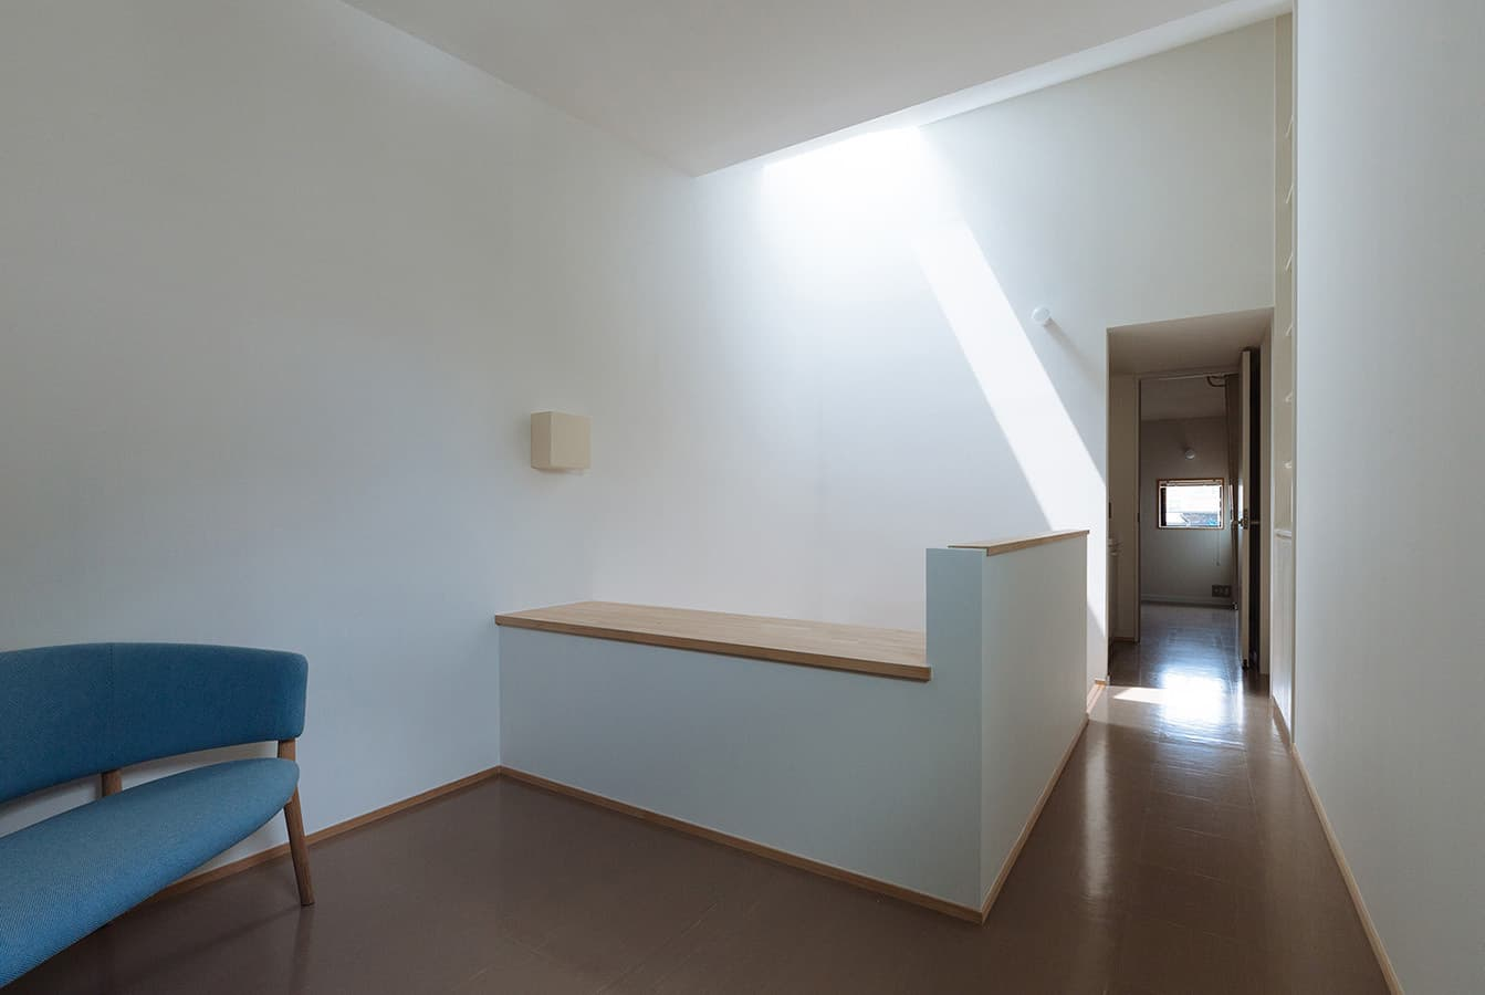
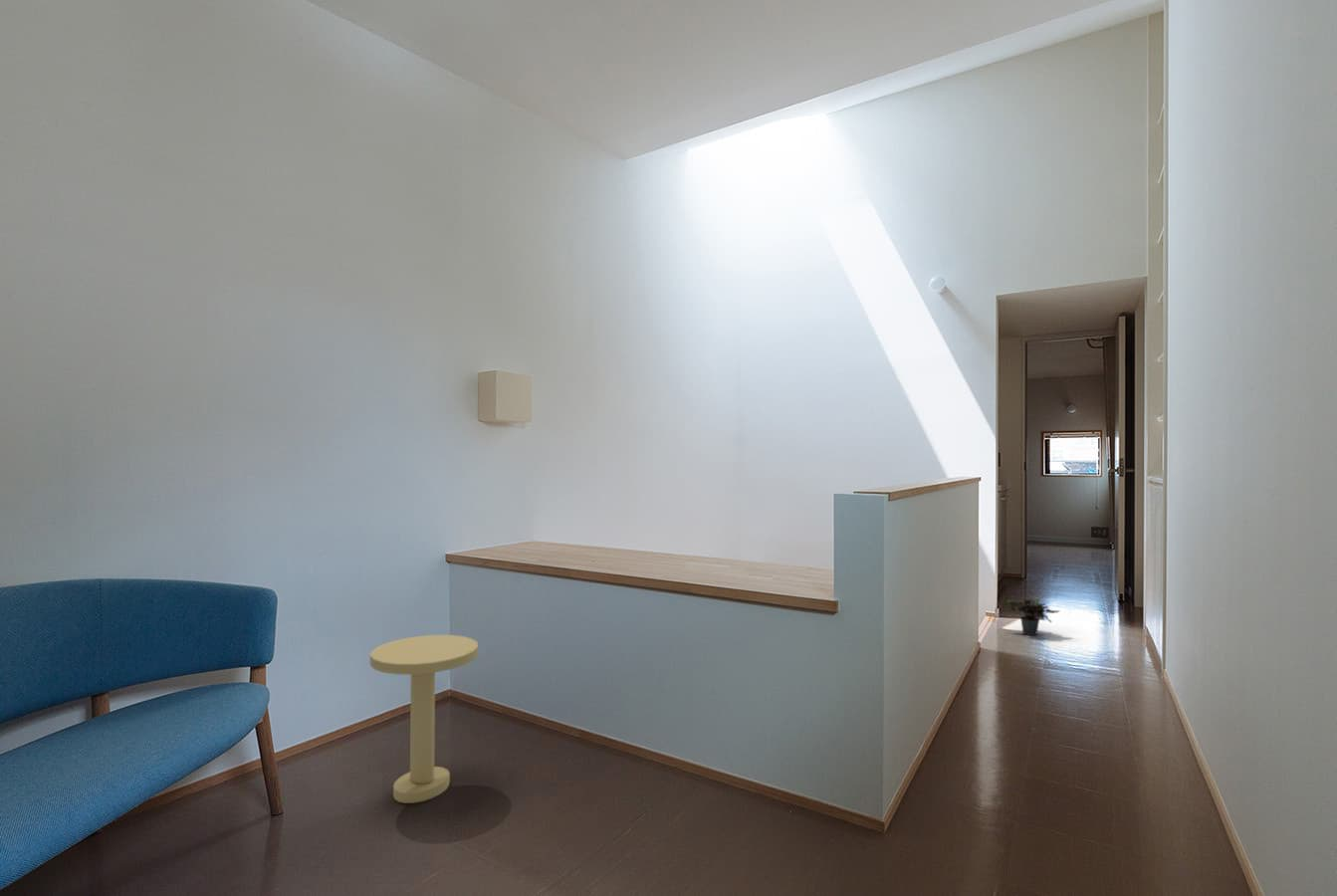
+ side table (425, 718)
+ potted plant (1029, 616)
